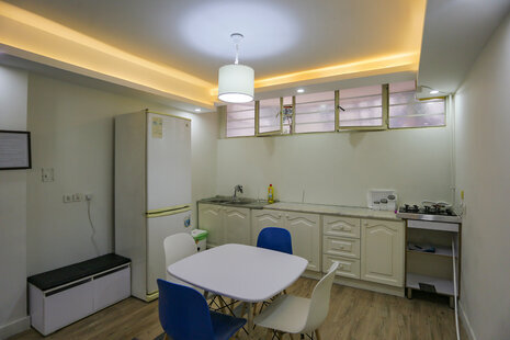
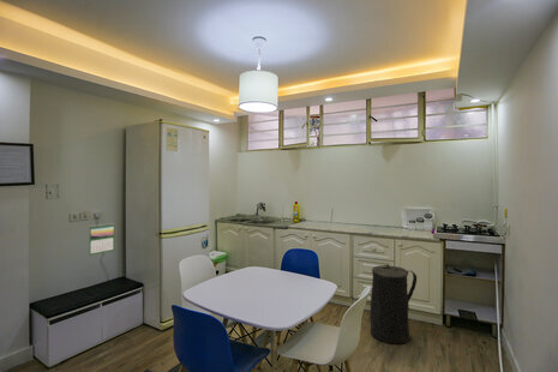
+ trash can (391, 298)
+ calendar (102, 238)
